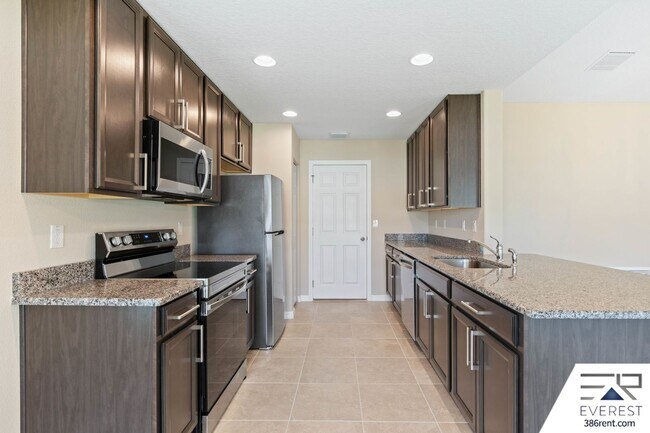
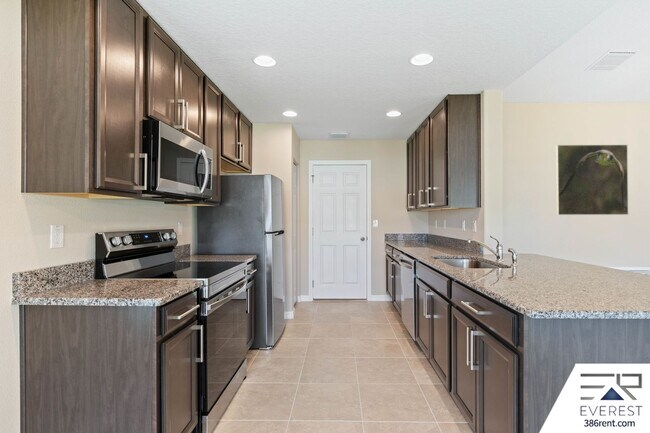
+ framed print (591, 179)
